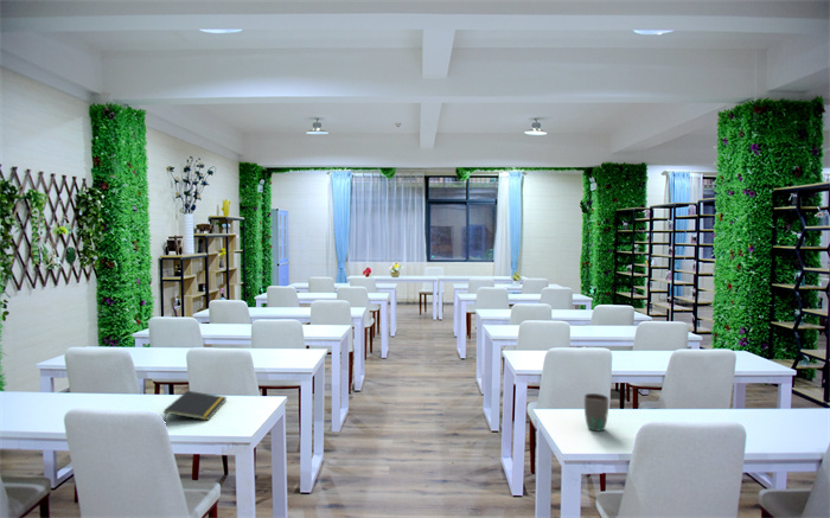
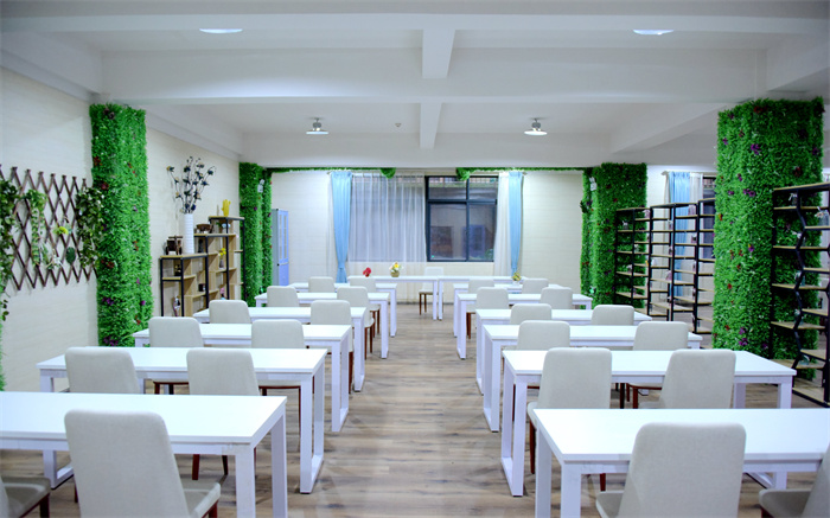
- notepad (197, 404)
- mug (596, 410)
